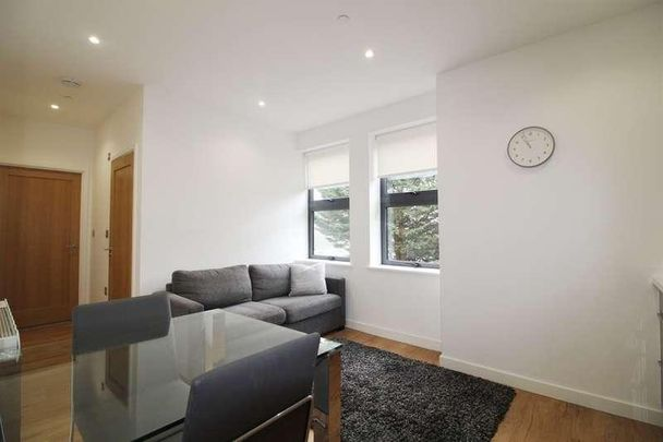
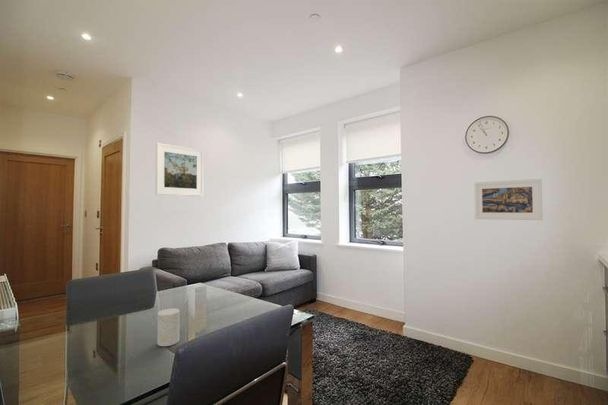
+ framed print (181, 171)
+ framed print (506, 200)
+ cup (168, 326)
